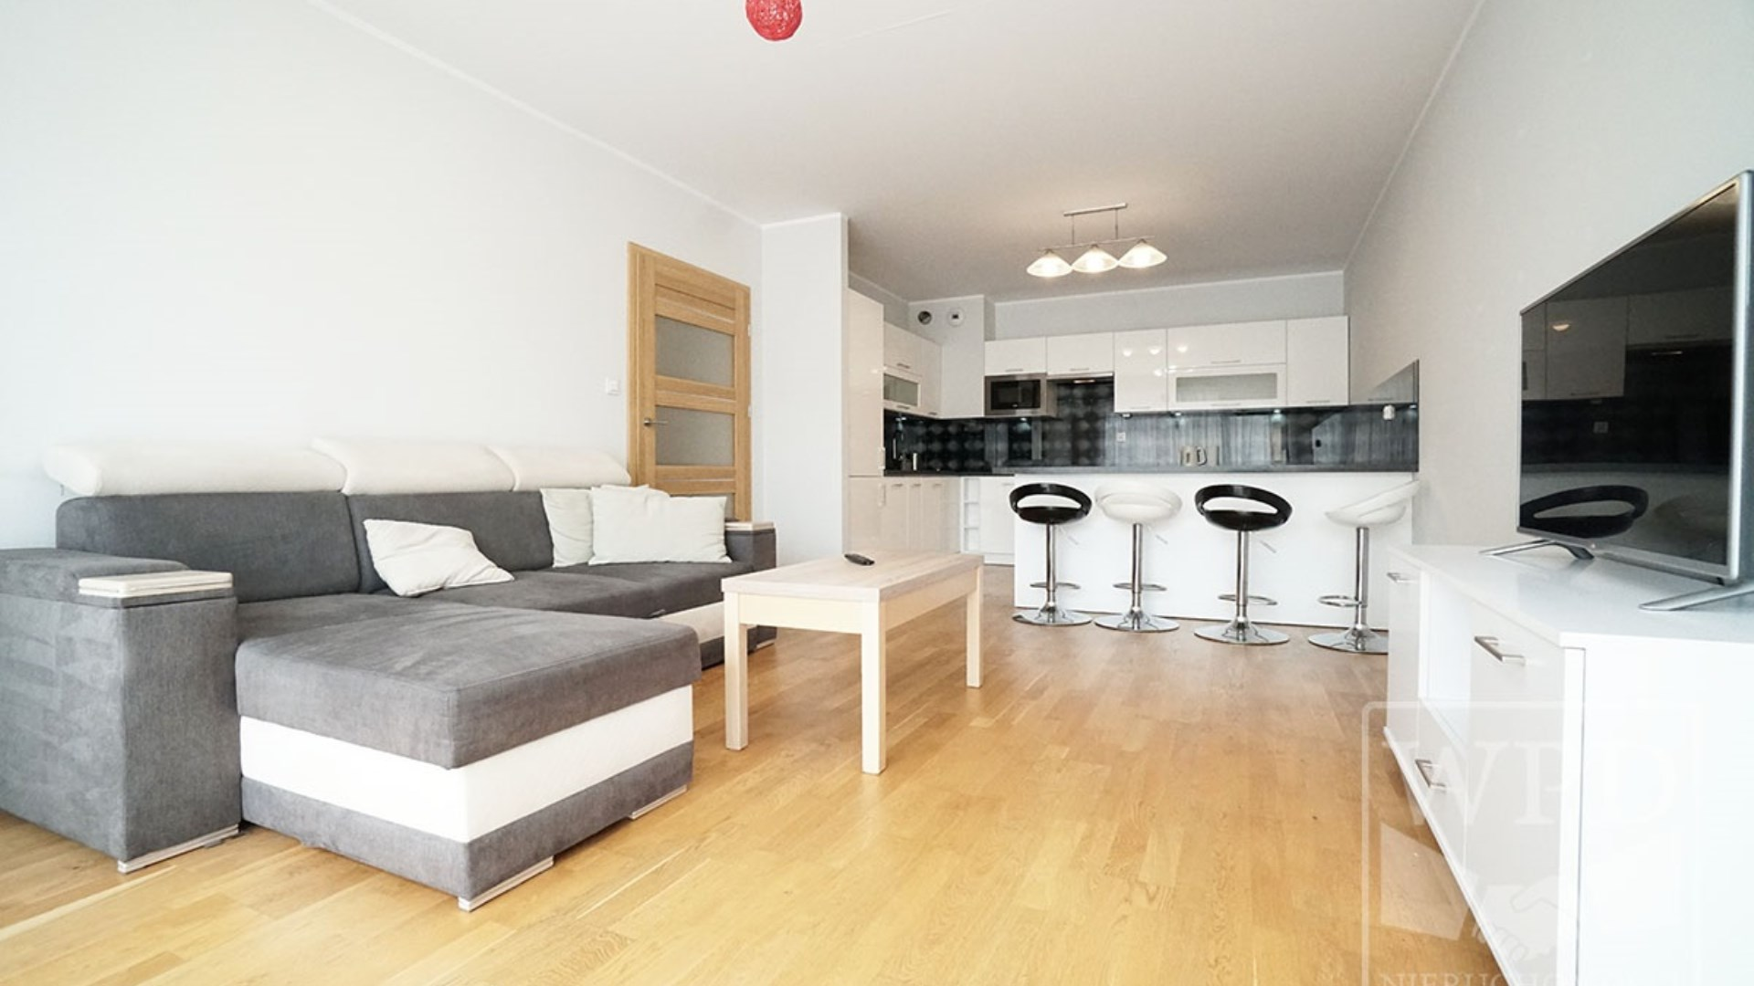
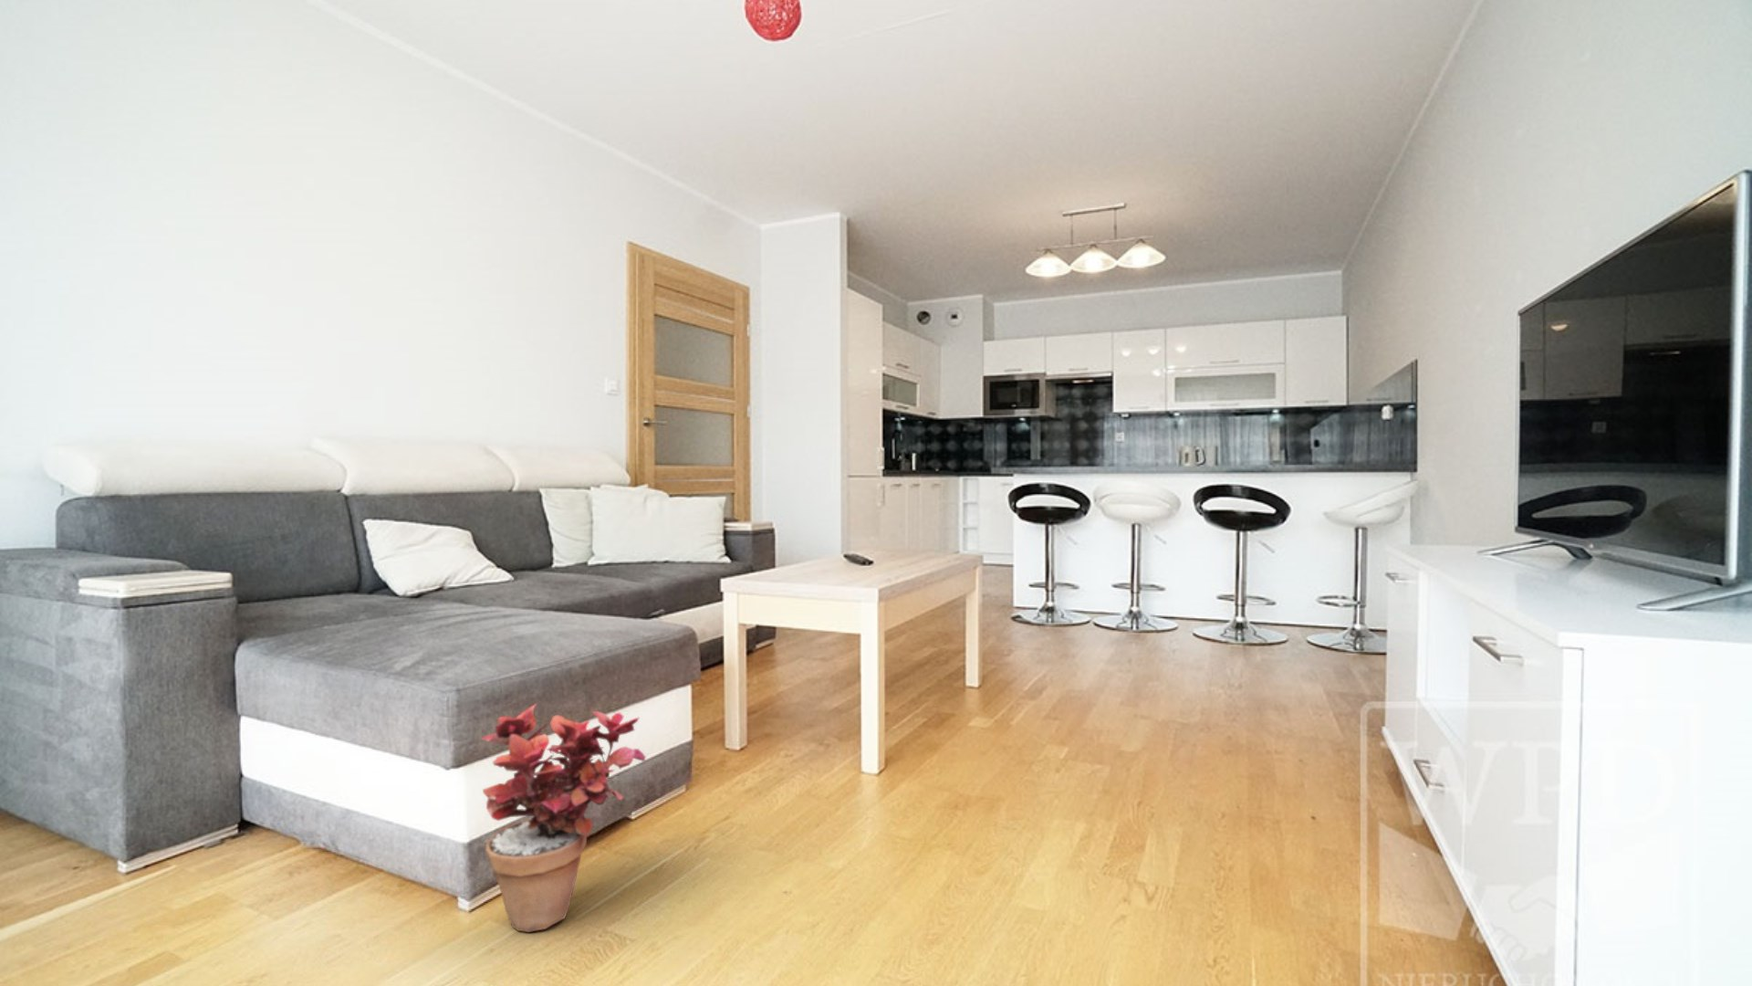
+ potted plant (555, 811)
